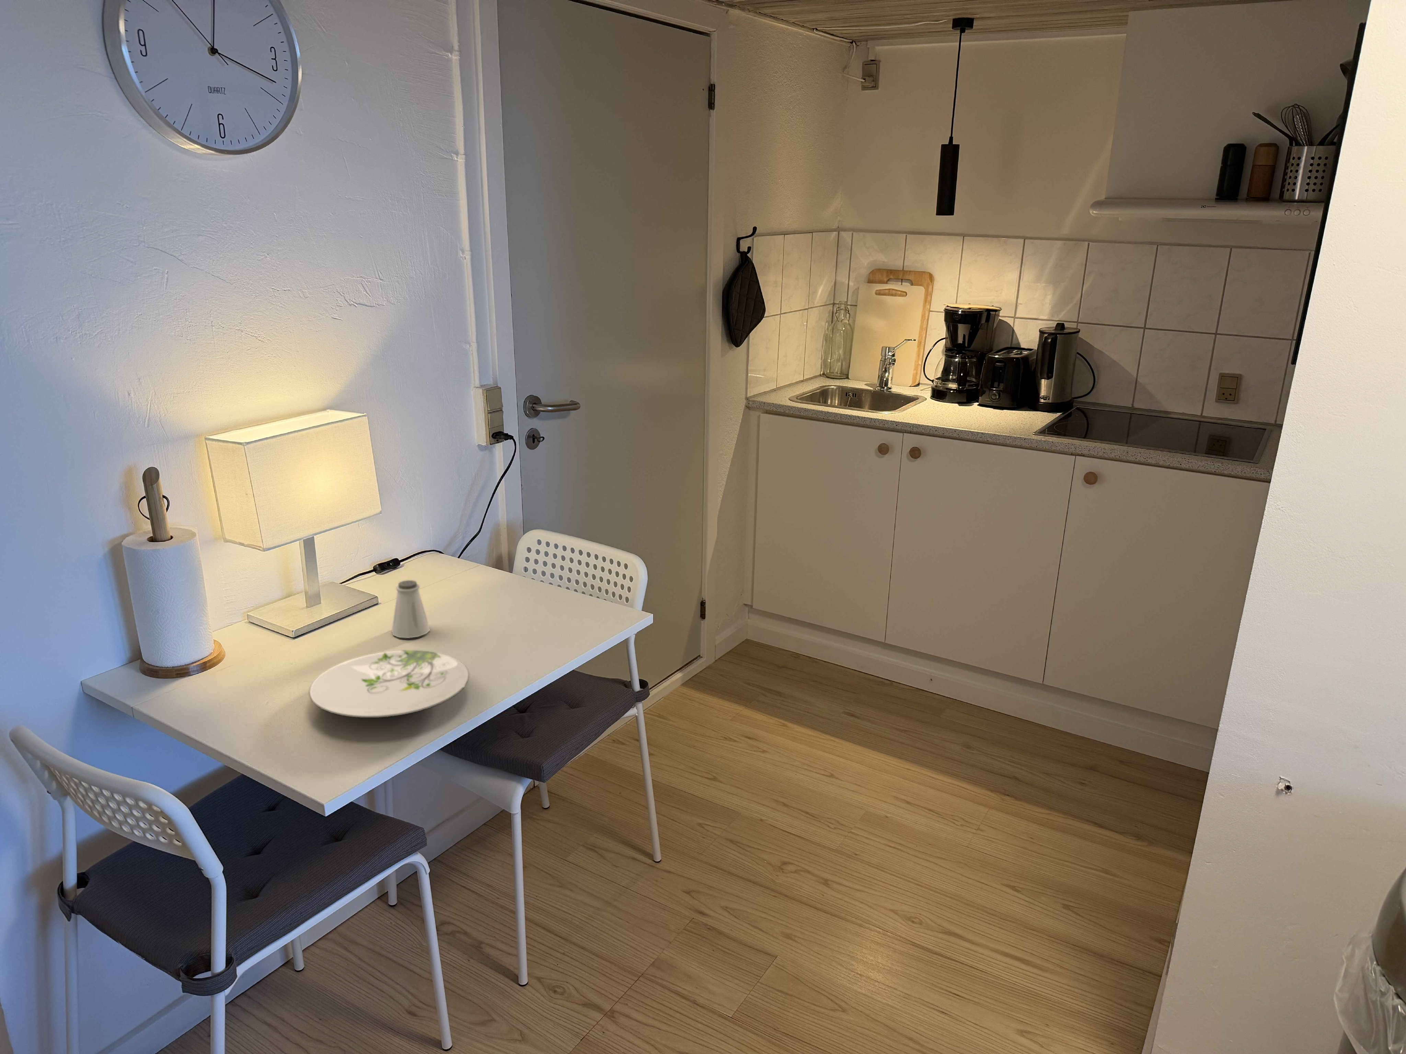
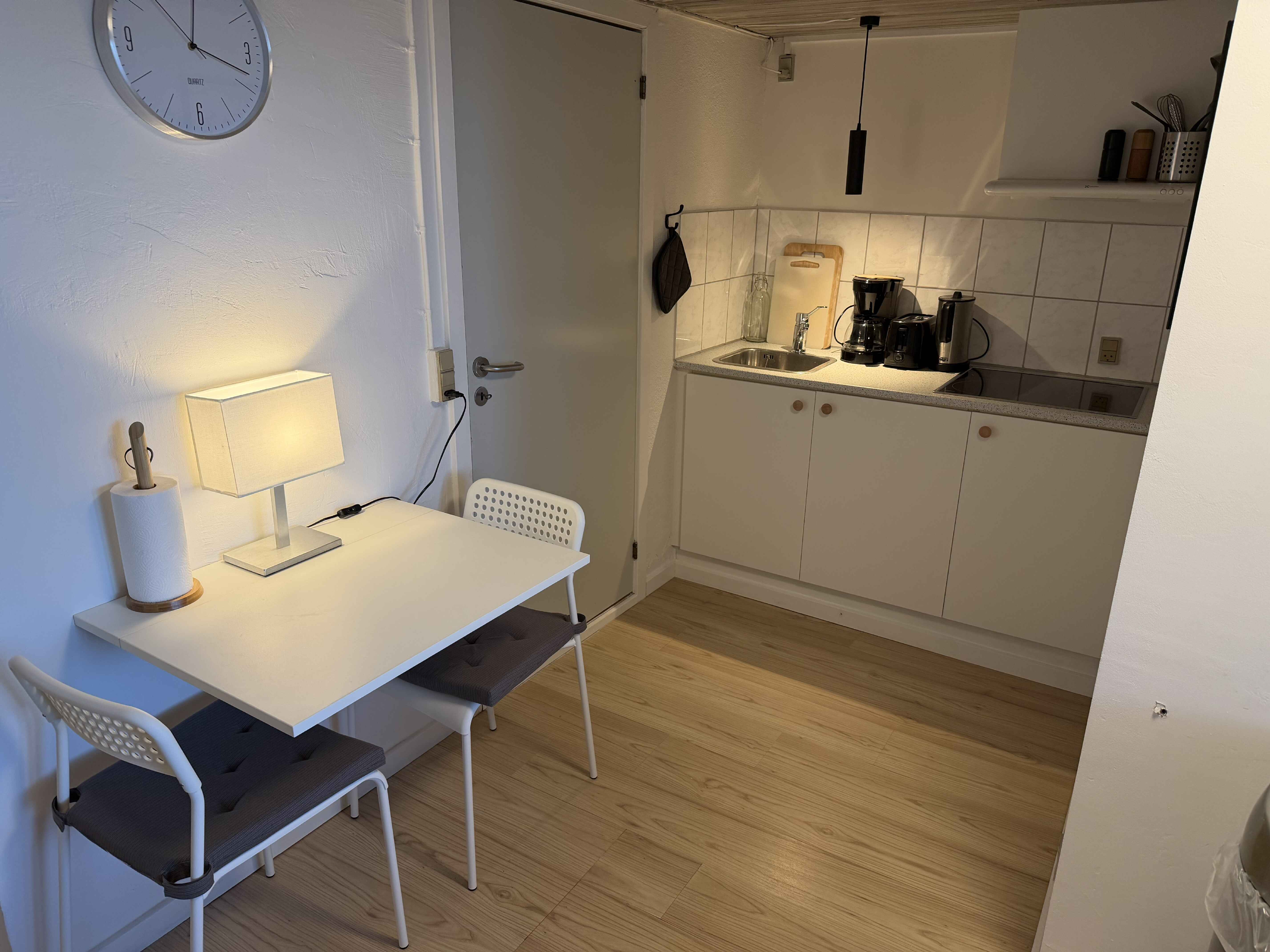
- saltshaker (410, 607)
- plate (391, 690)
